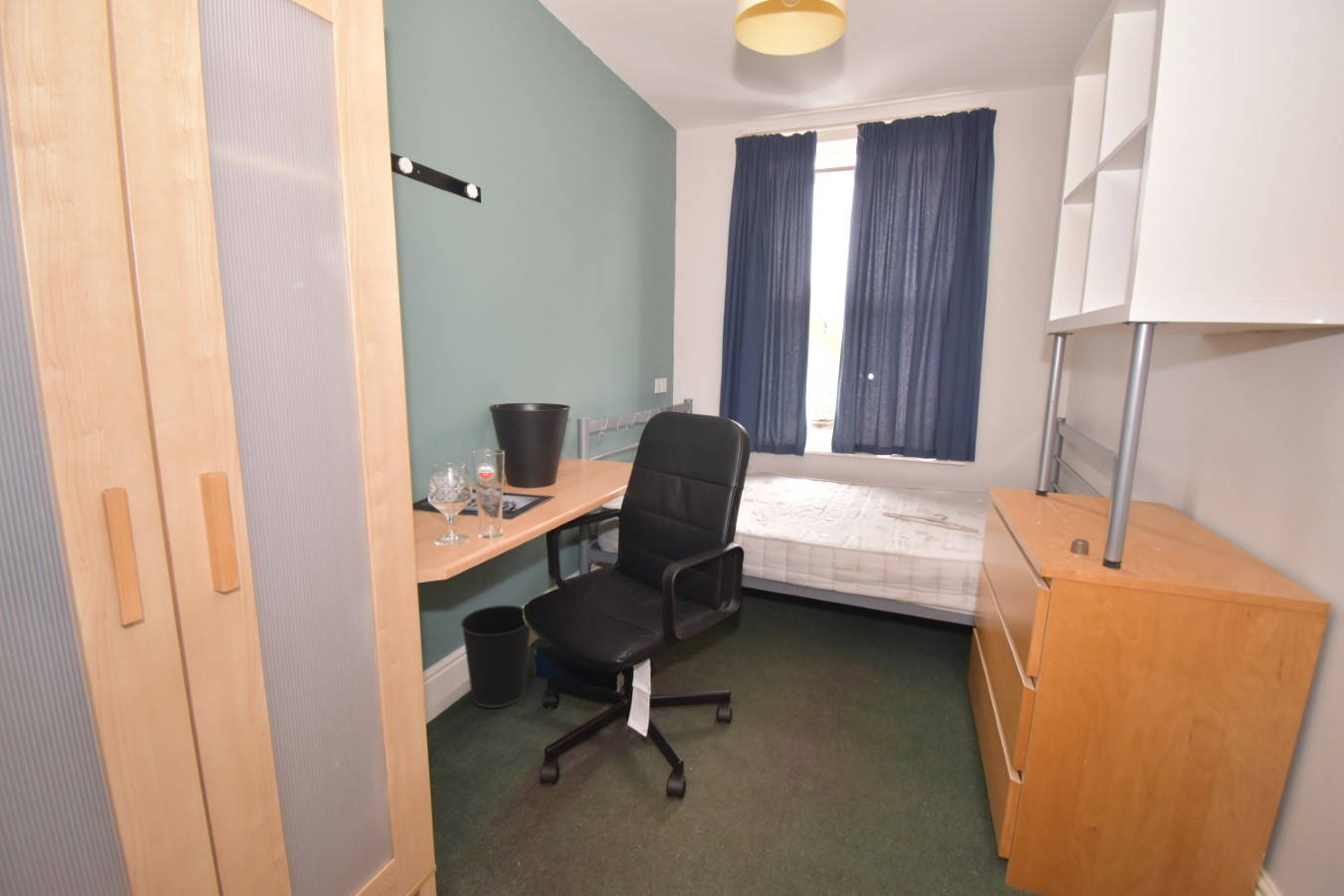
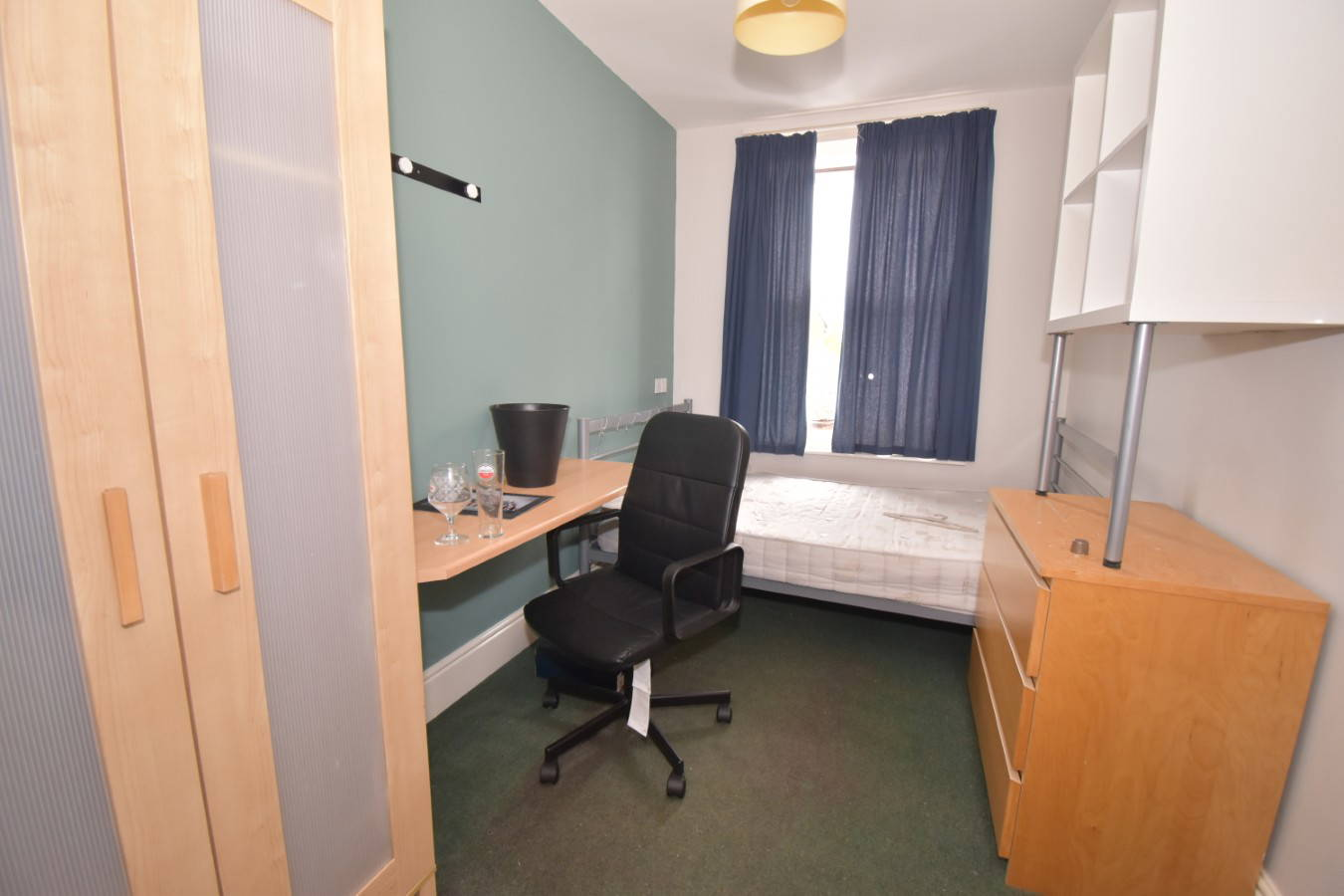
- wastebasket (498, 656)
